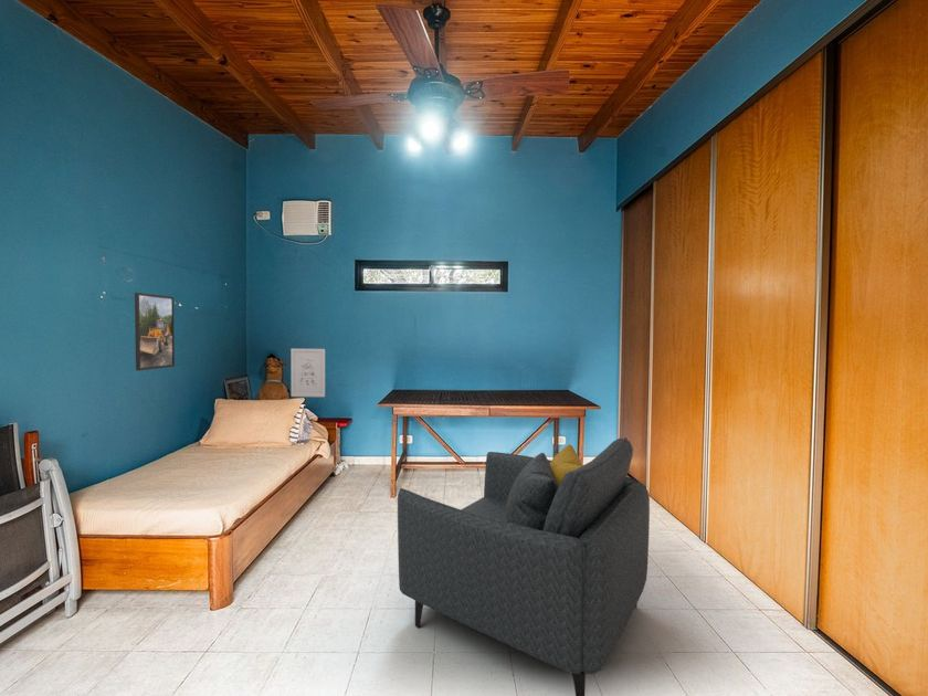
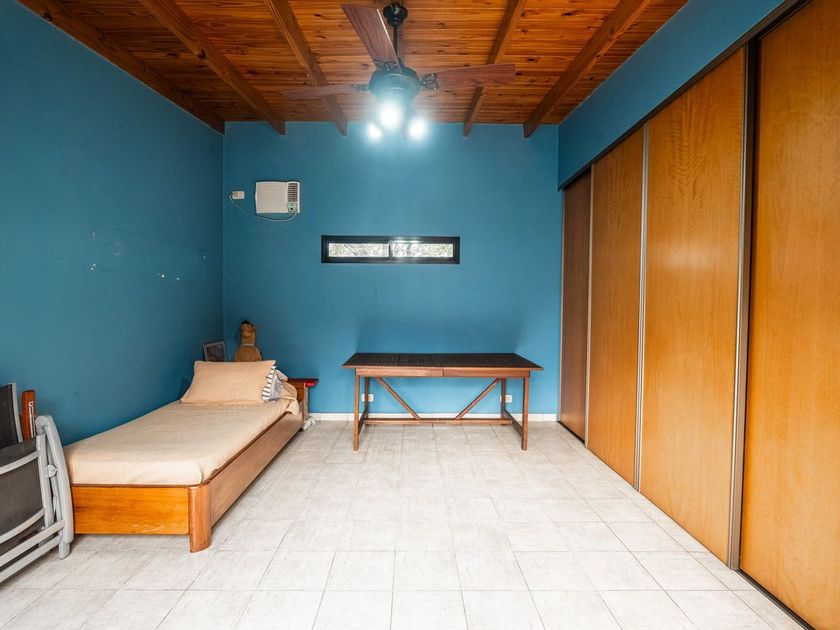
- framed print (156, 331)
- armchair (527, 527)
- wall art (307, 372)
